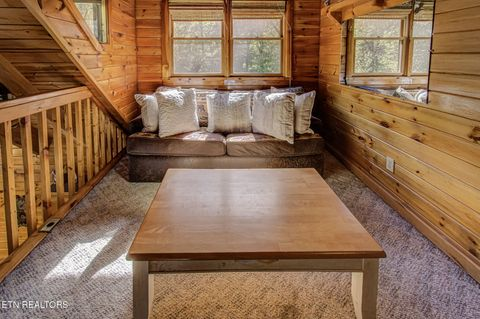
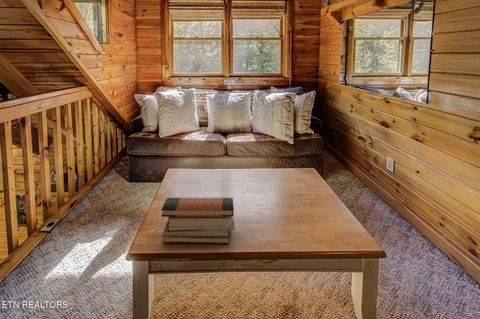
+ book stack (199, 219)
